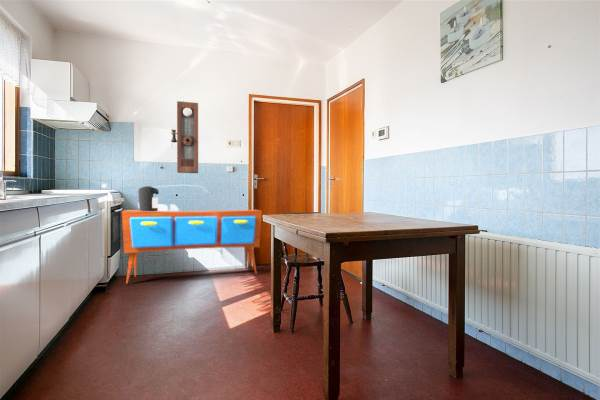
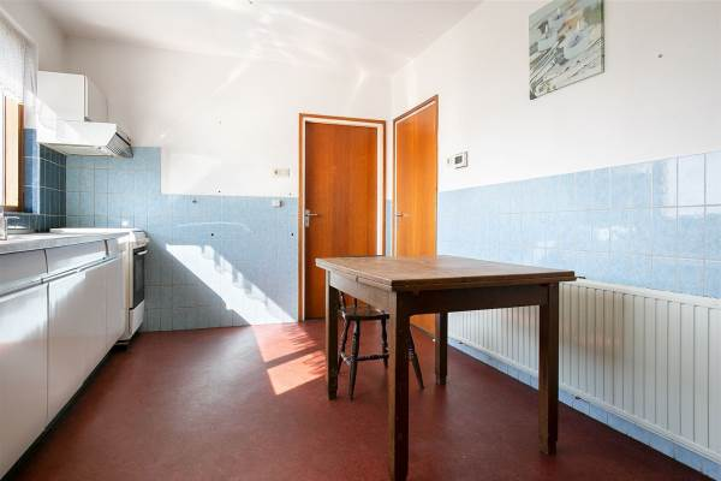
- coffee maker (148, 198)
- sideboard (195, 243)
- pendulum clock (184, 137)
